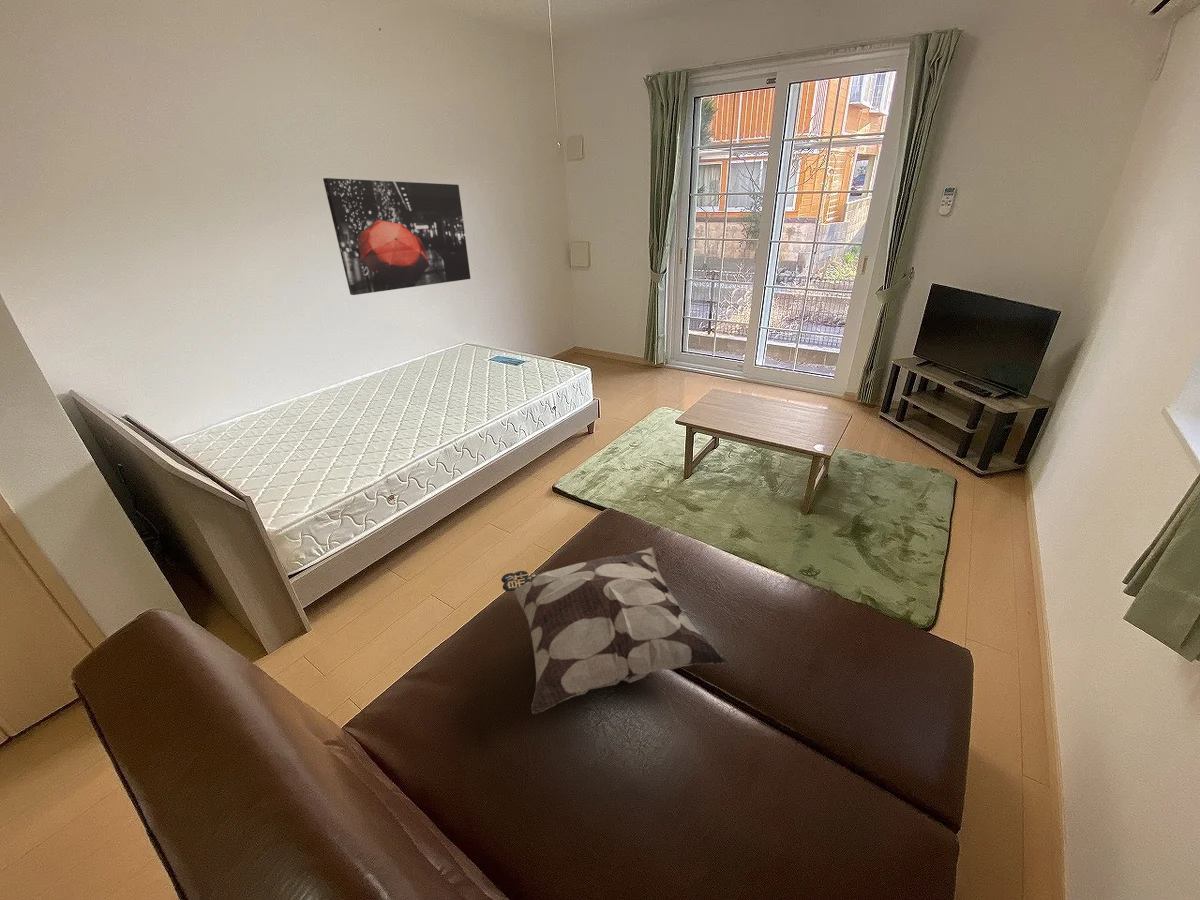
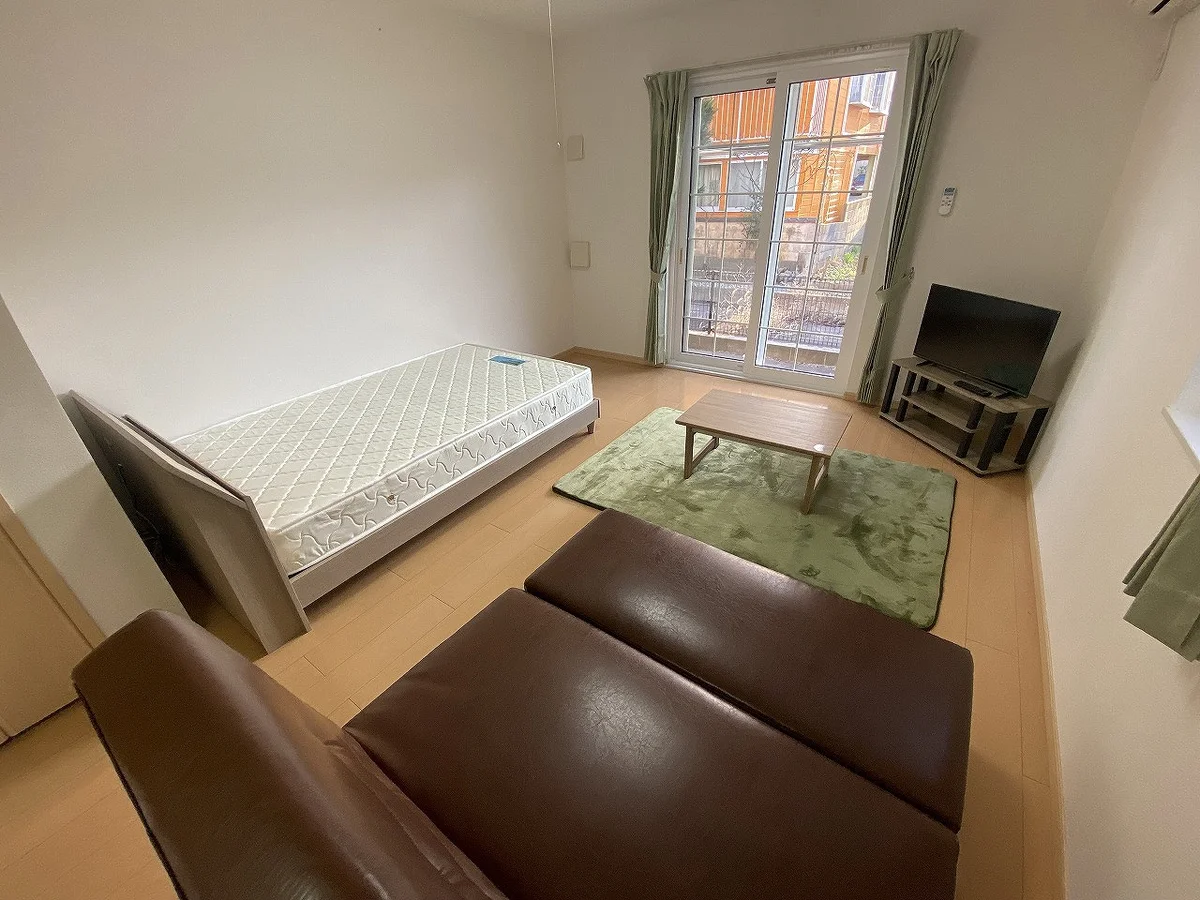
- wall art (407, 236)
- decorative pillow (600, 613)
